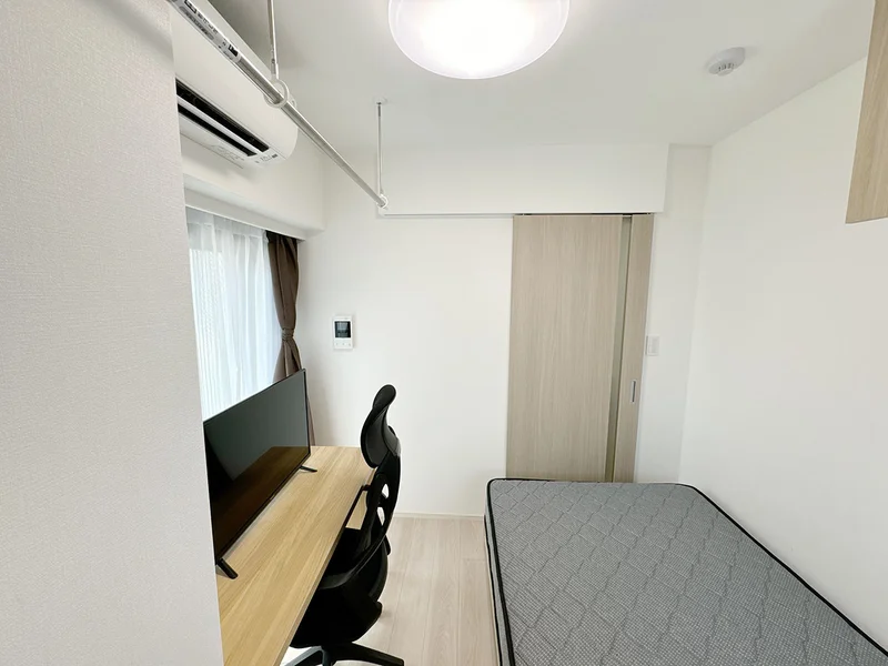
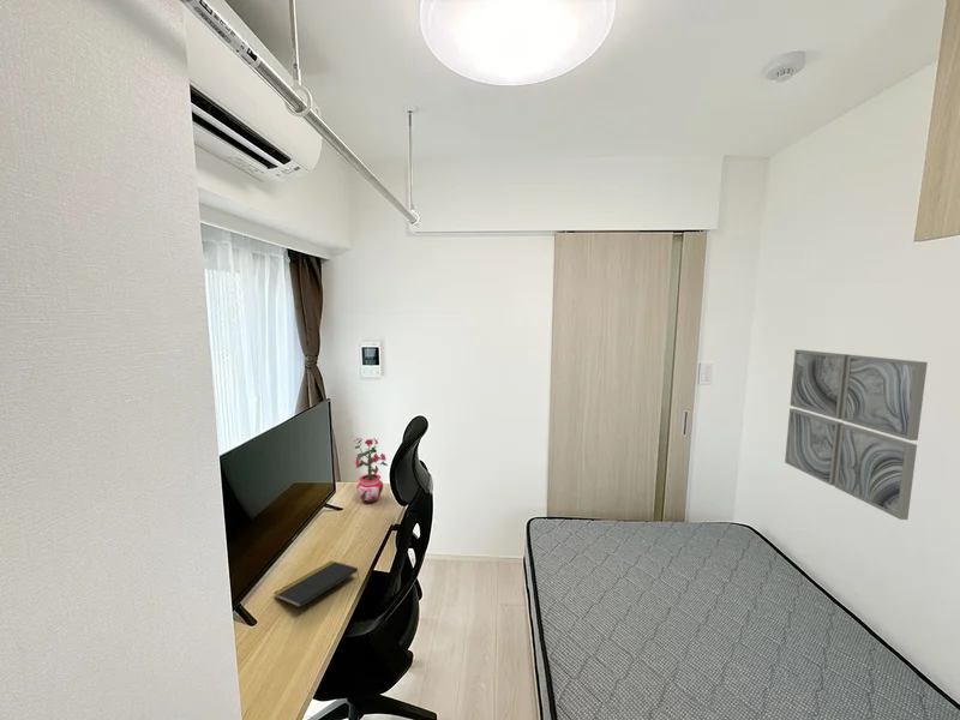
+ notepad (317, 581)
+ wall art (842, 420)
+ potted plant (370, 468)
